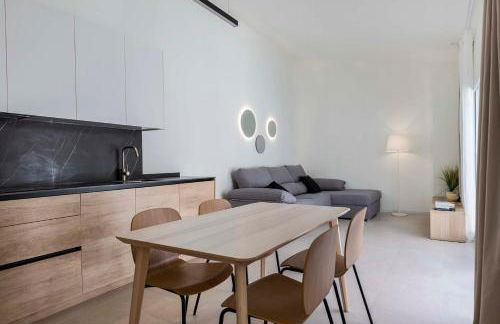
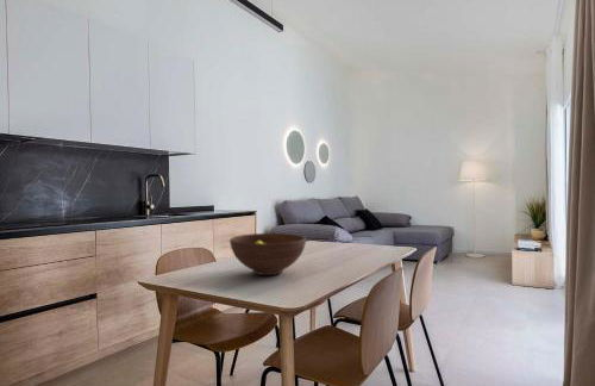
+ fruit bowl (268, 255)
